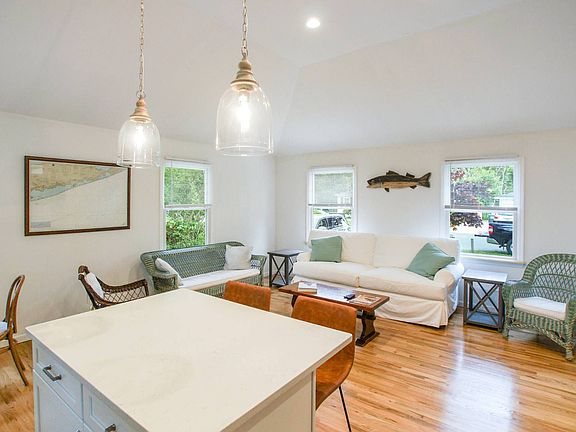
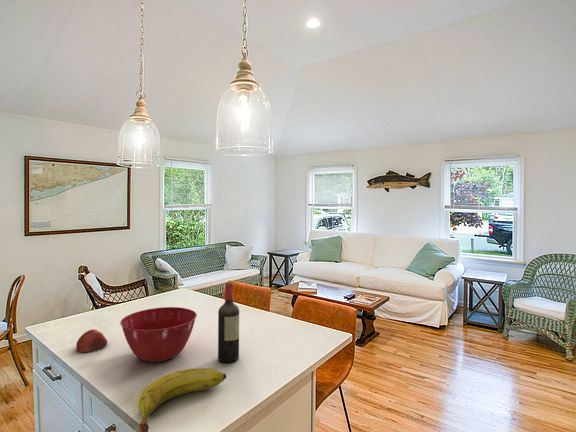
+ wine bottle (228, 320)
+ mixing bowl (159, 336)
+ apple (92, 339)
+ banana (185, 392)
